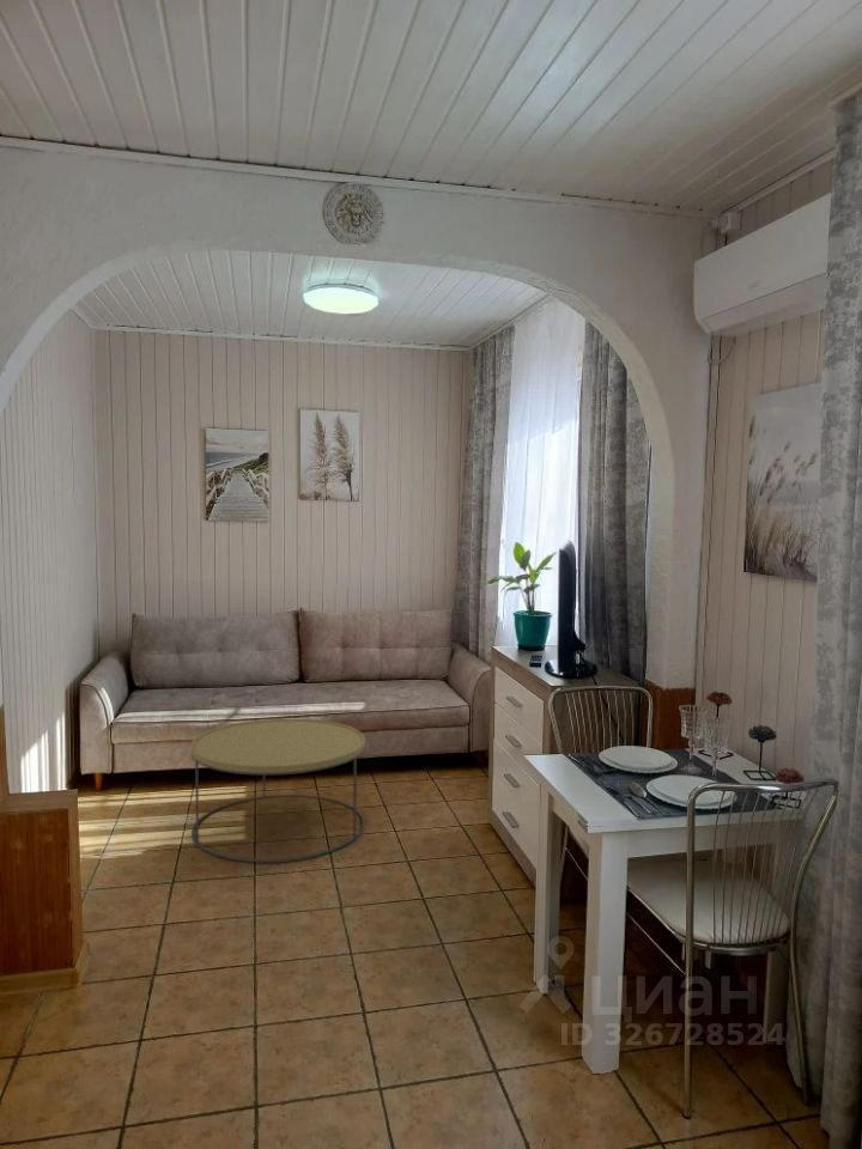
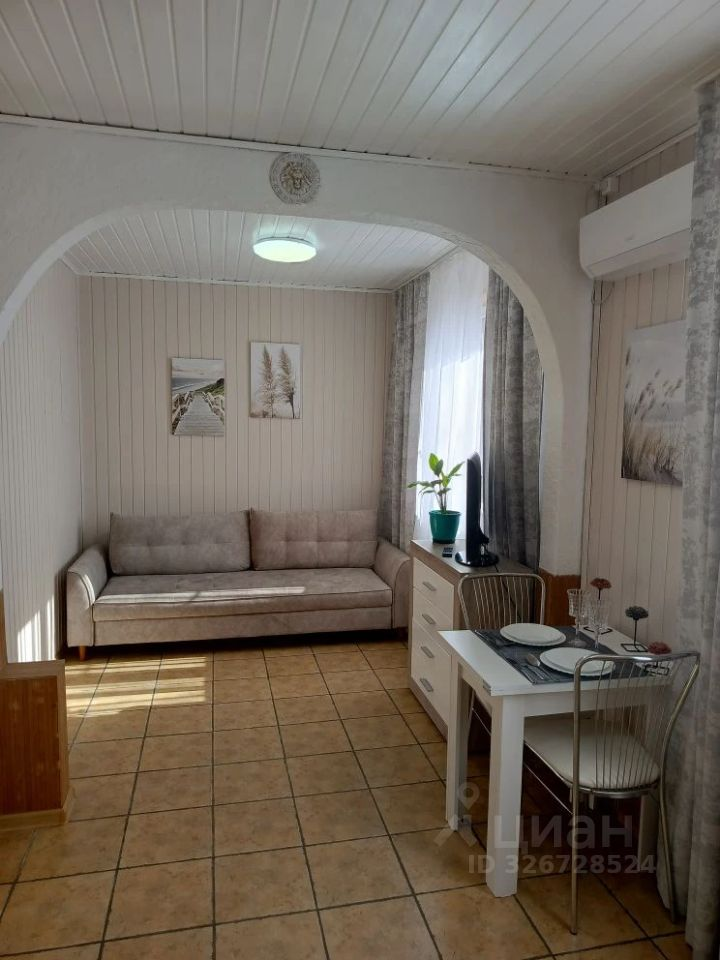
- coffee table (279, 773)
